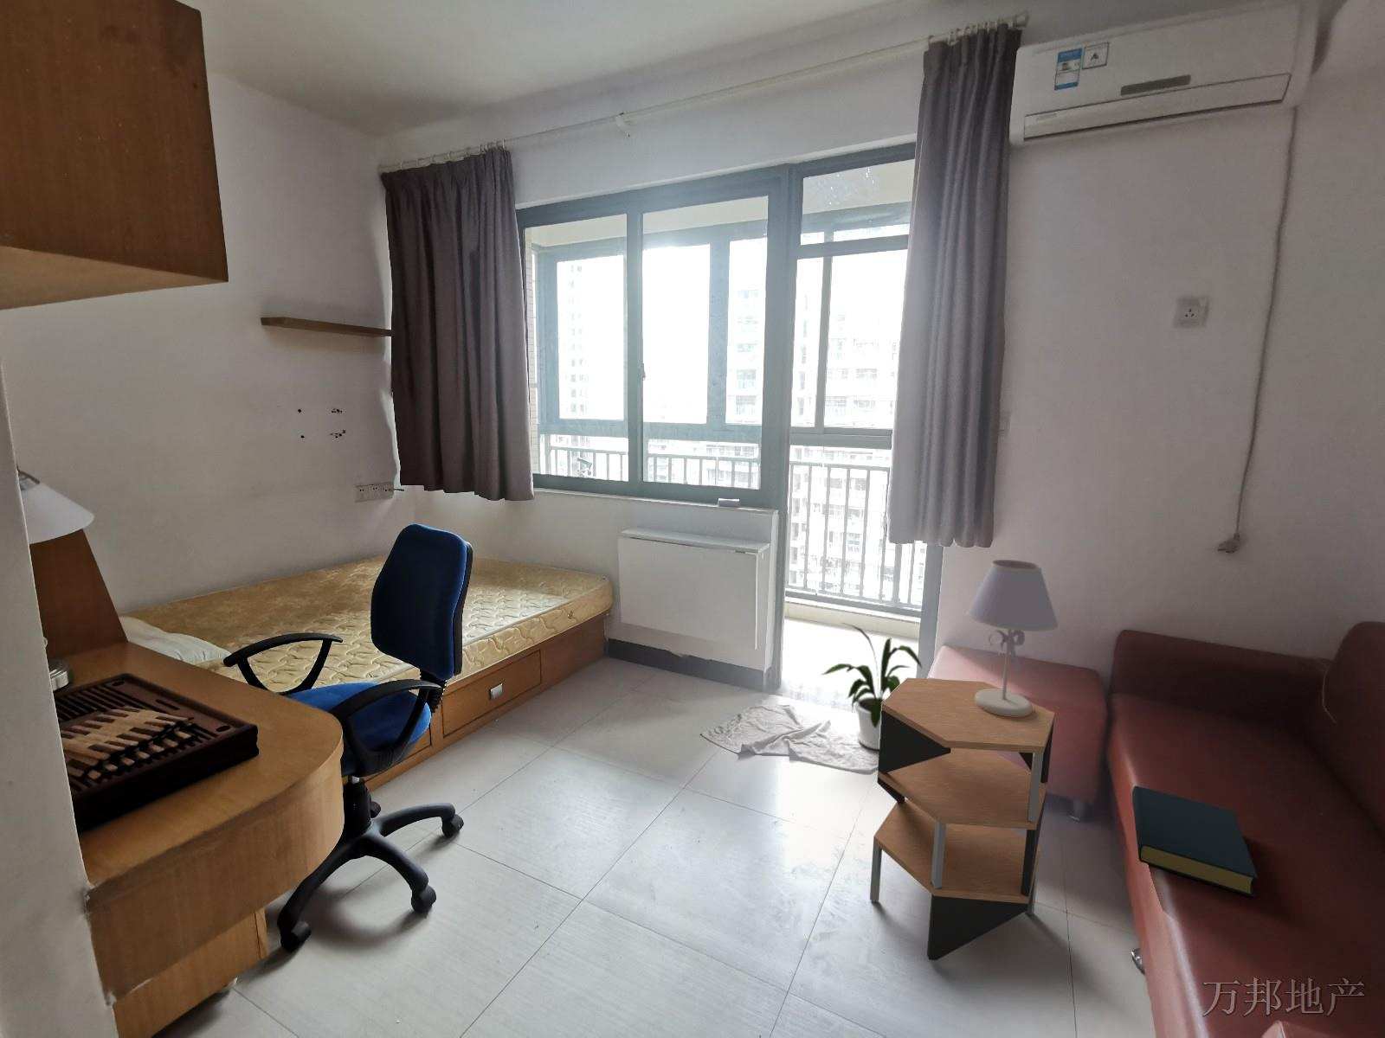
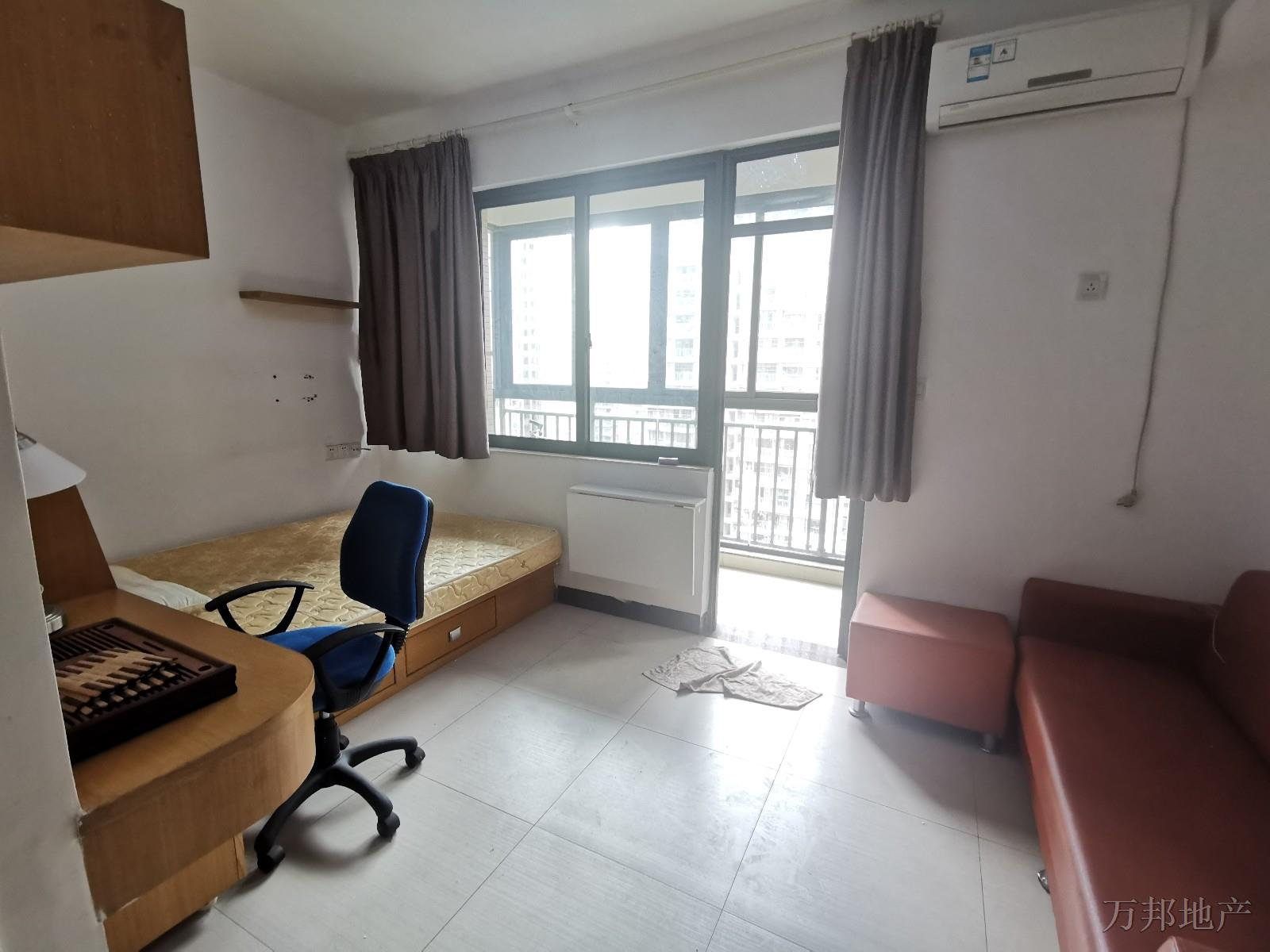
- house plant (874, 686)
- hardback book (1187, 835)
- side table (959, 809)
- table lamp (1010, 636)
